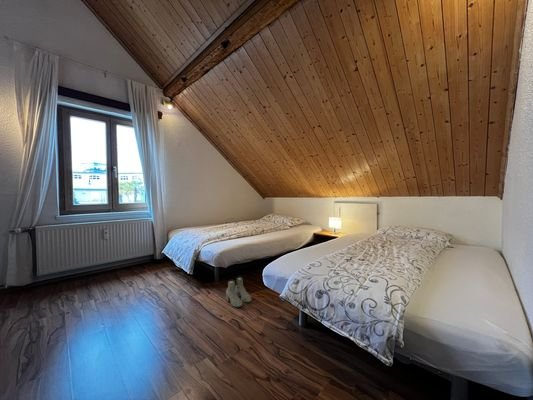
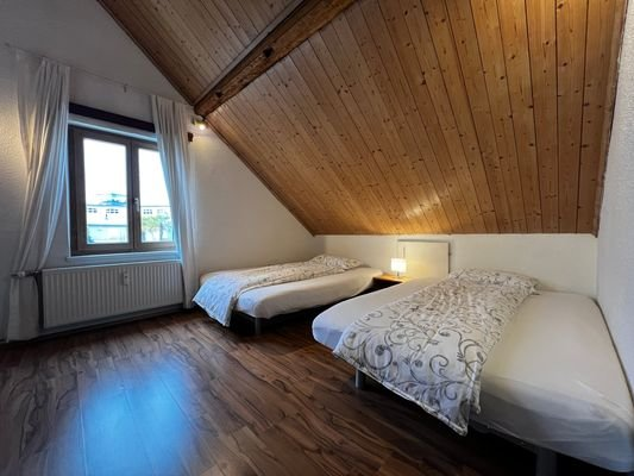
- boots (238, 290)
